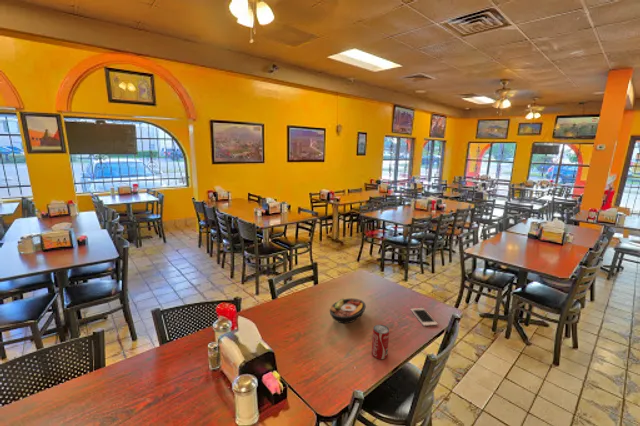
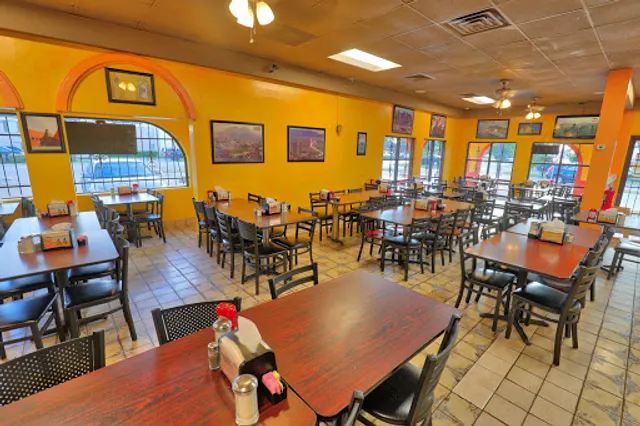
- beverage can (380, 341)
- cell phone (423, 316)
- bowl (347, 311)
